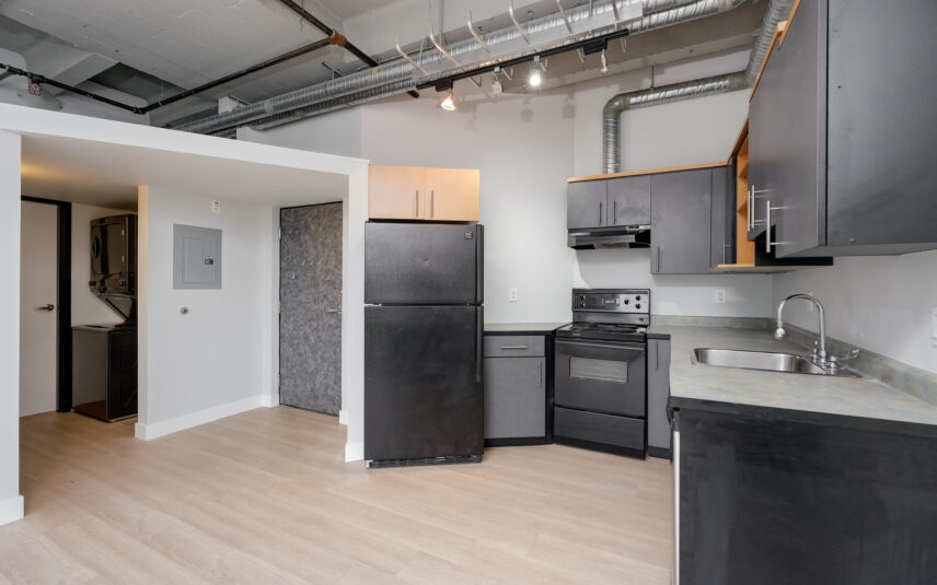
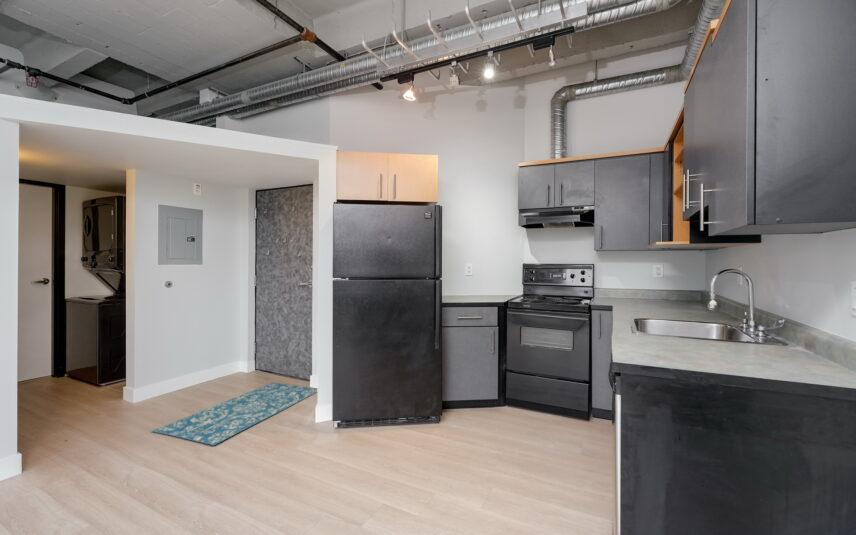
+ rug (249, 407)
